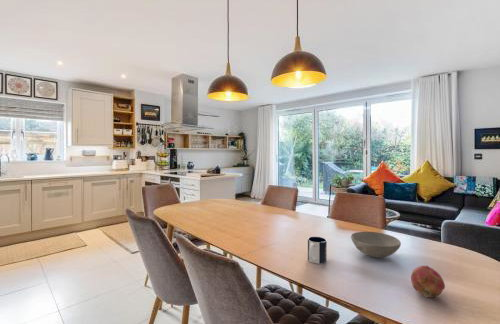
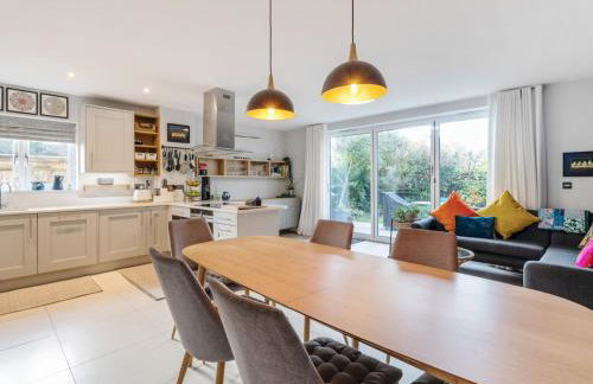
- fruit (427, 279)
- mug (315, 250)
- bowl (374, 246)
